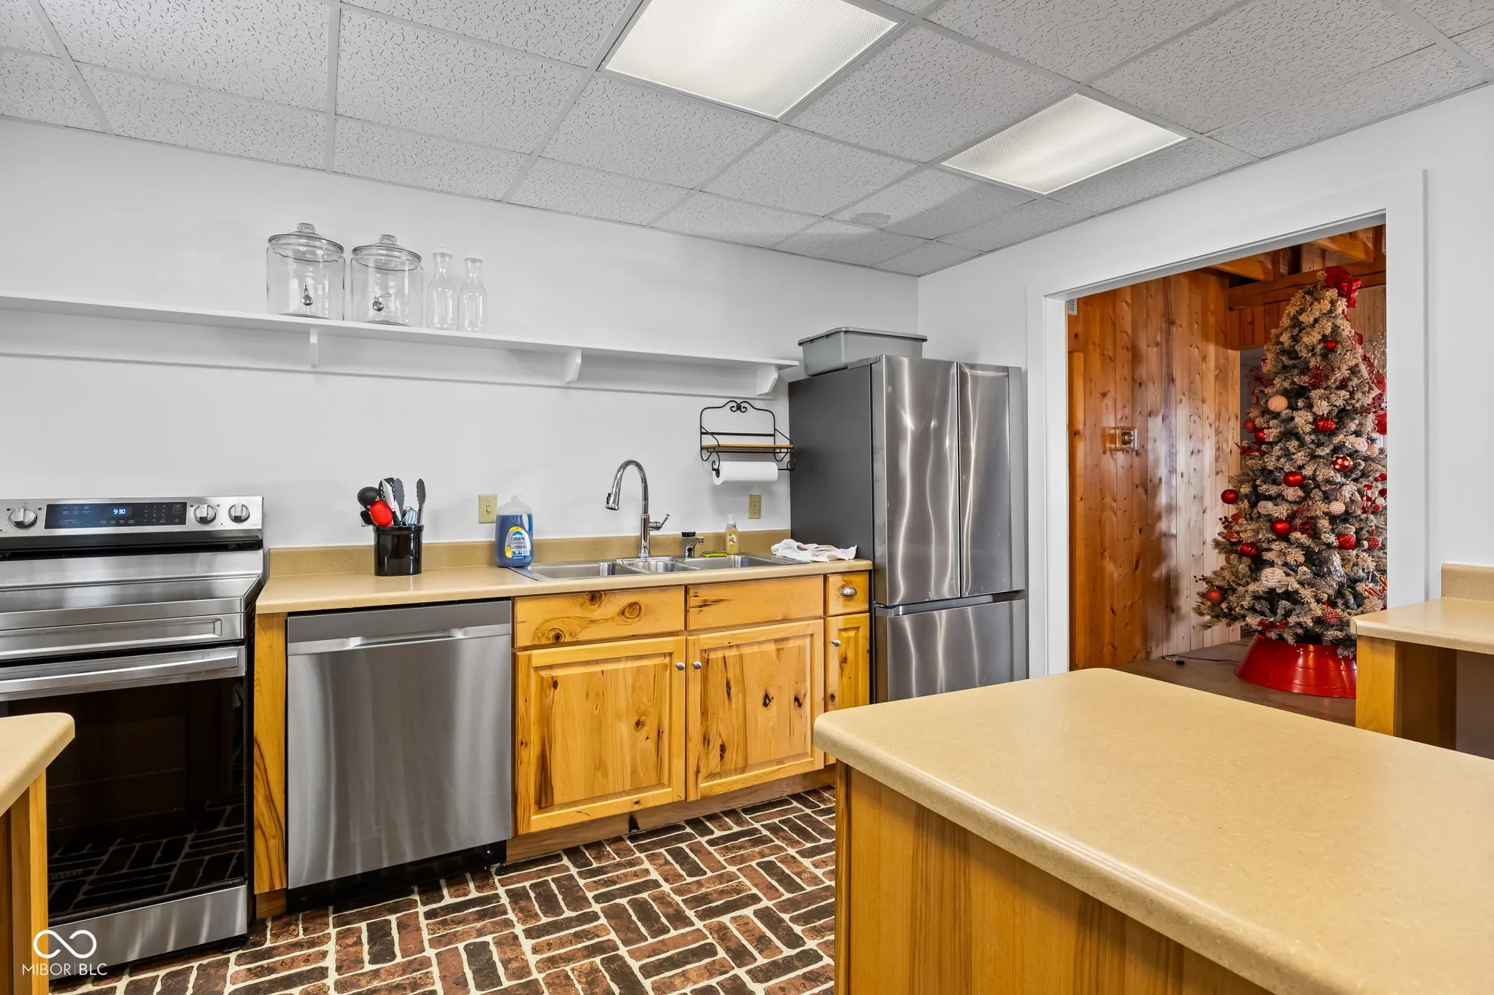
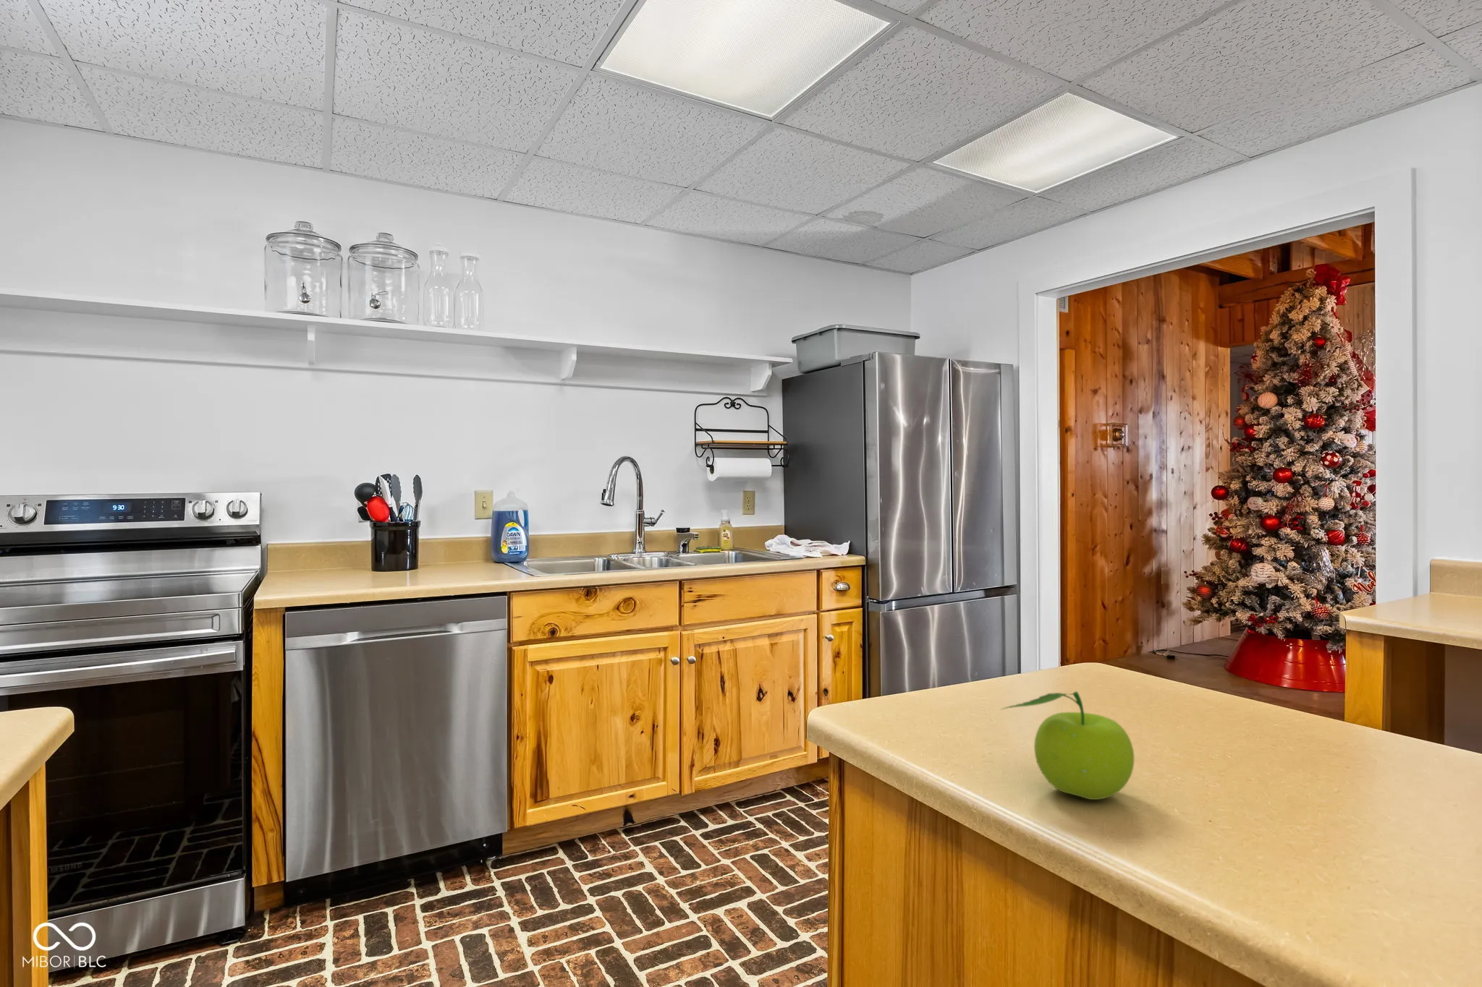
+ fruit (1064, 741)
